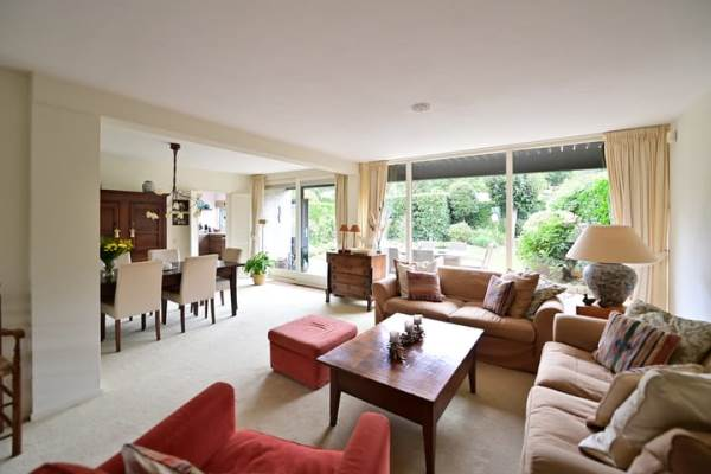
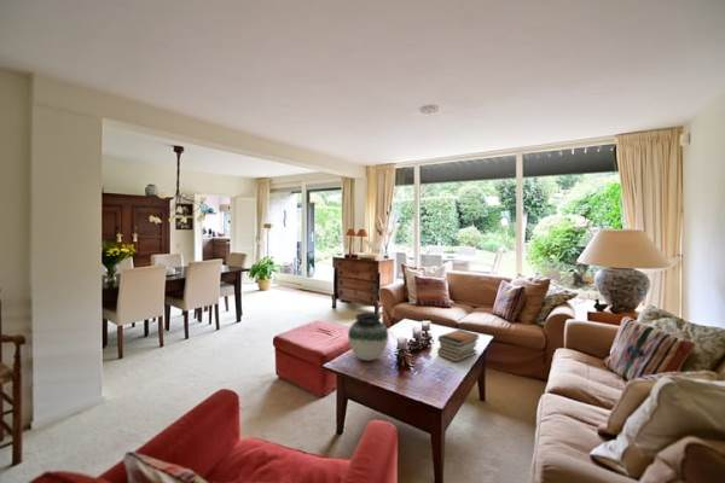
+ vase (367, 337)
+ book stack (458, 344)
